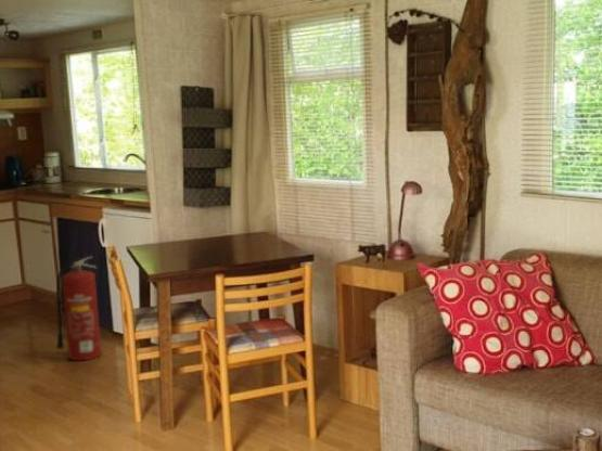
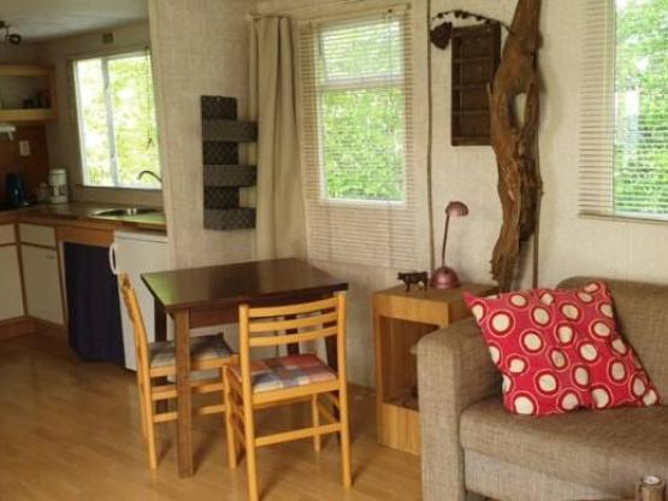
- fire extinguisher (76, 307)
